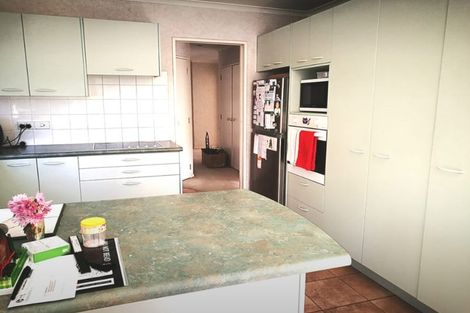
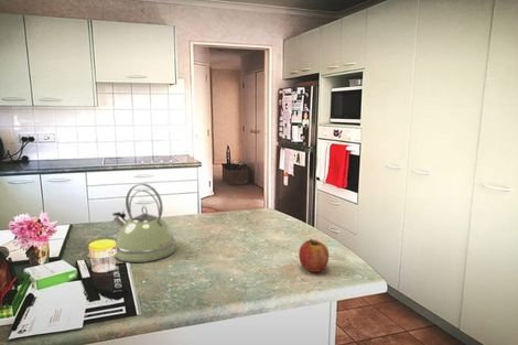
+ kettle (141, 216)
+ fruit (313, 254)
